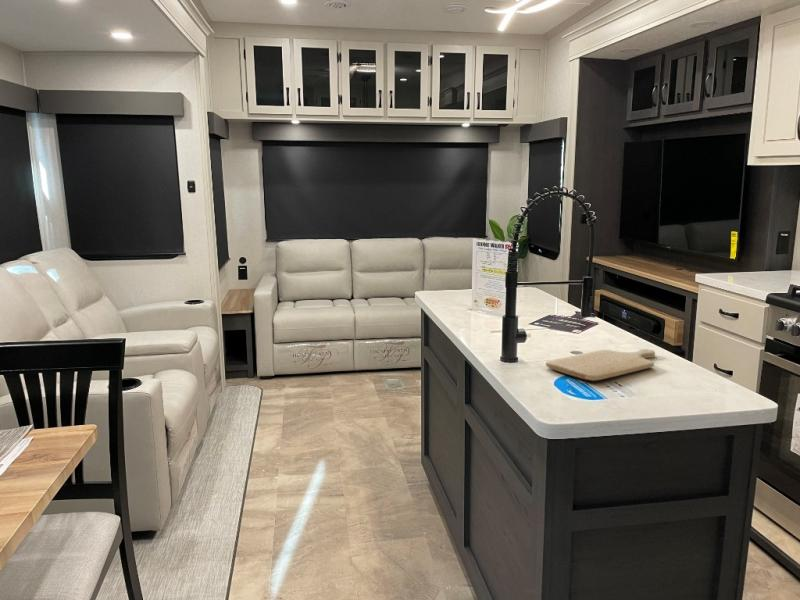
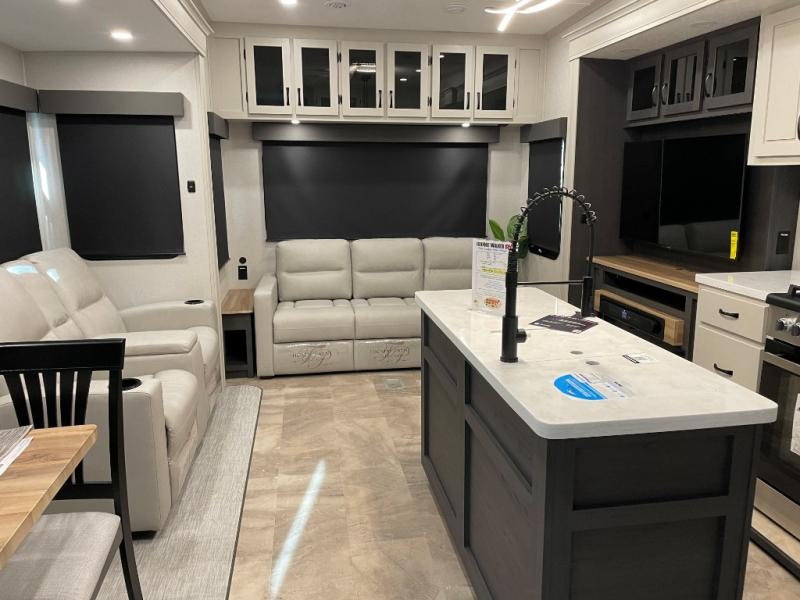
- chopping board (611, 361)
